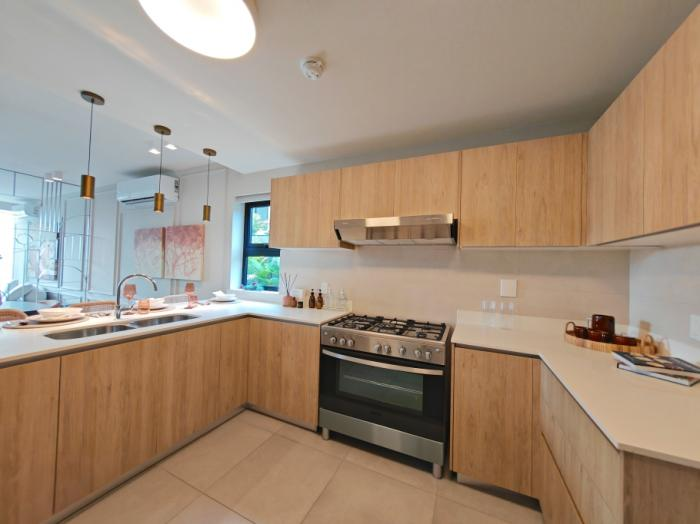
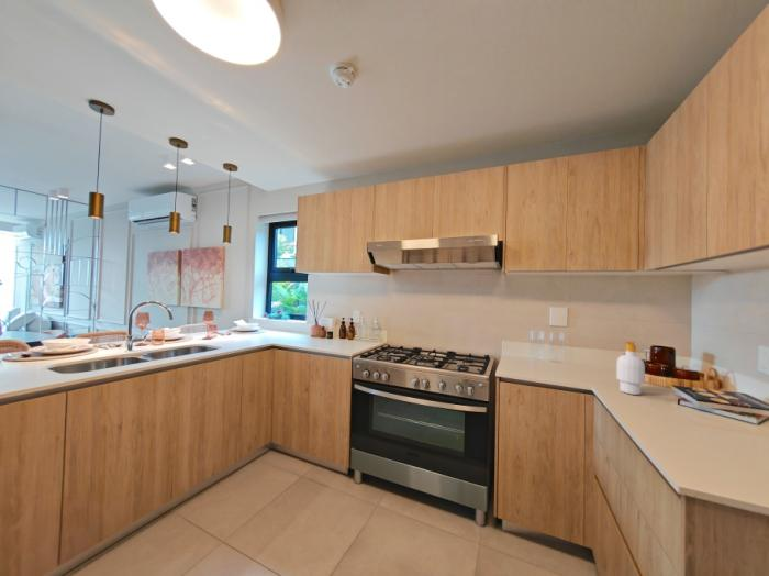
+ soap bottle (629, 366)
